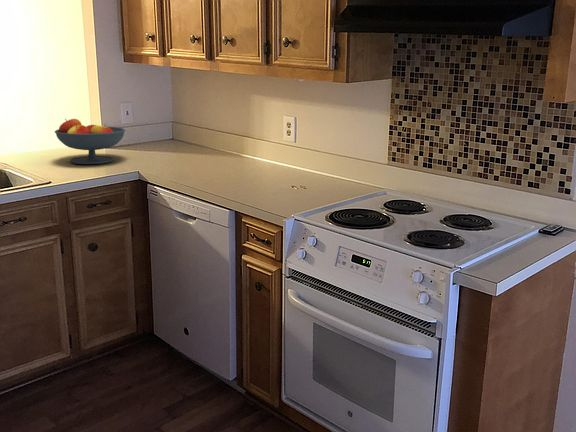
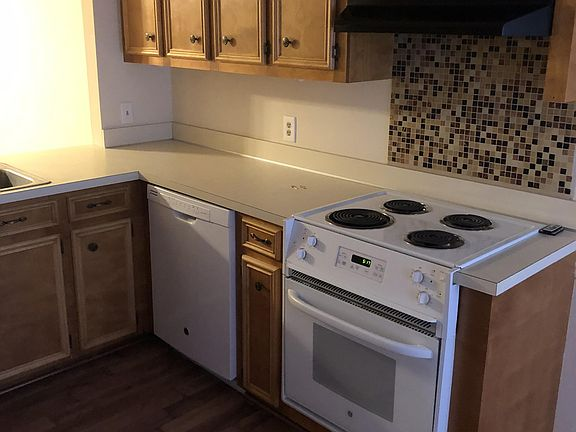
- fruit bowl (91, 140)
